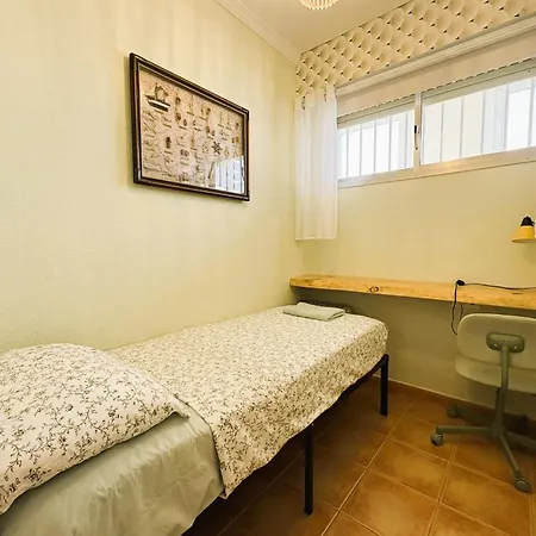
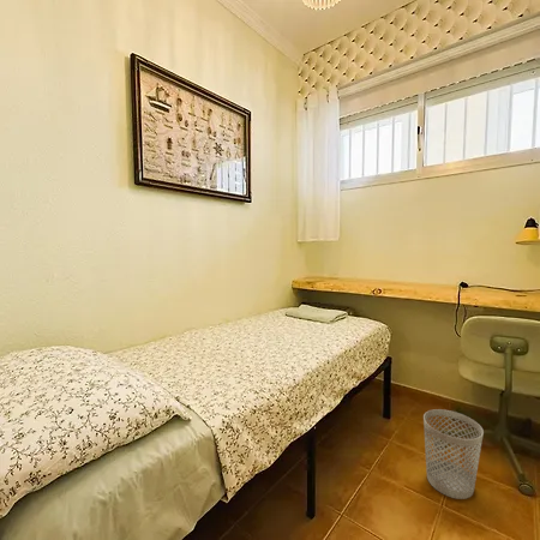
+ wastebasket (450, 452)
